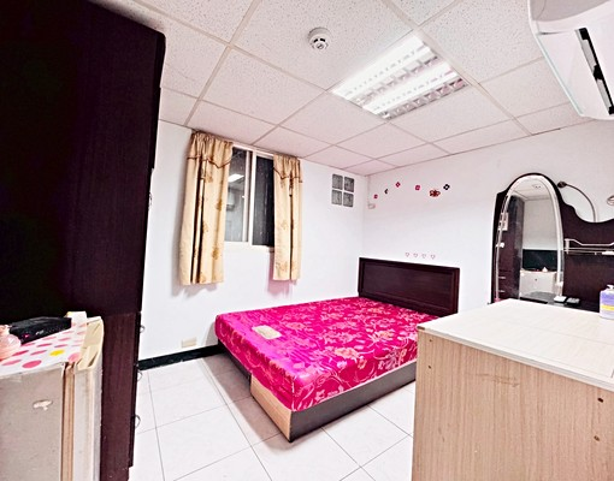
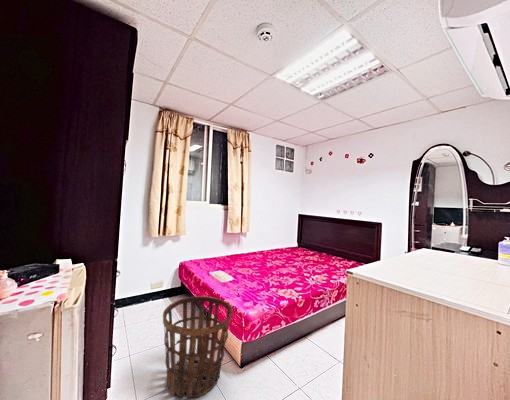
+ basket (197, 342)
